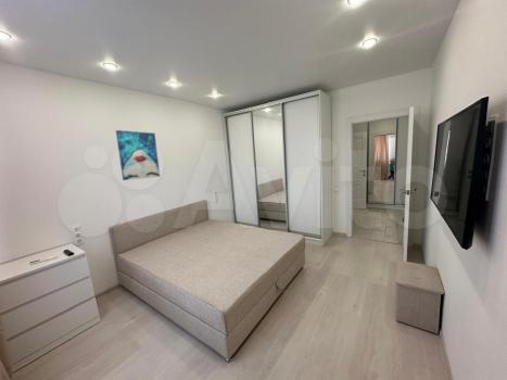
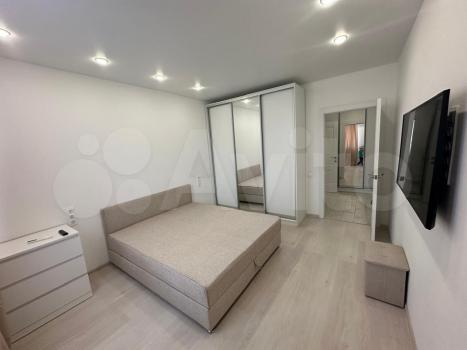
- wall art (139, 155)
